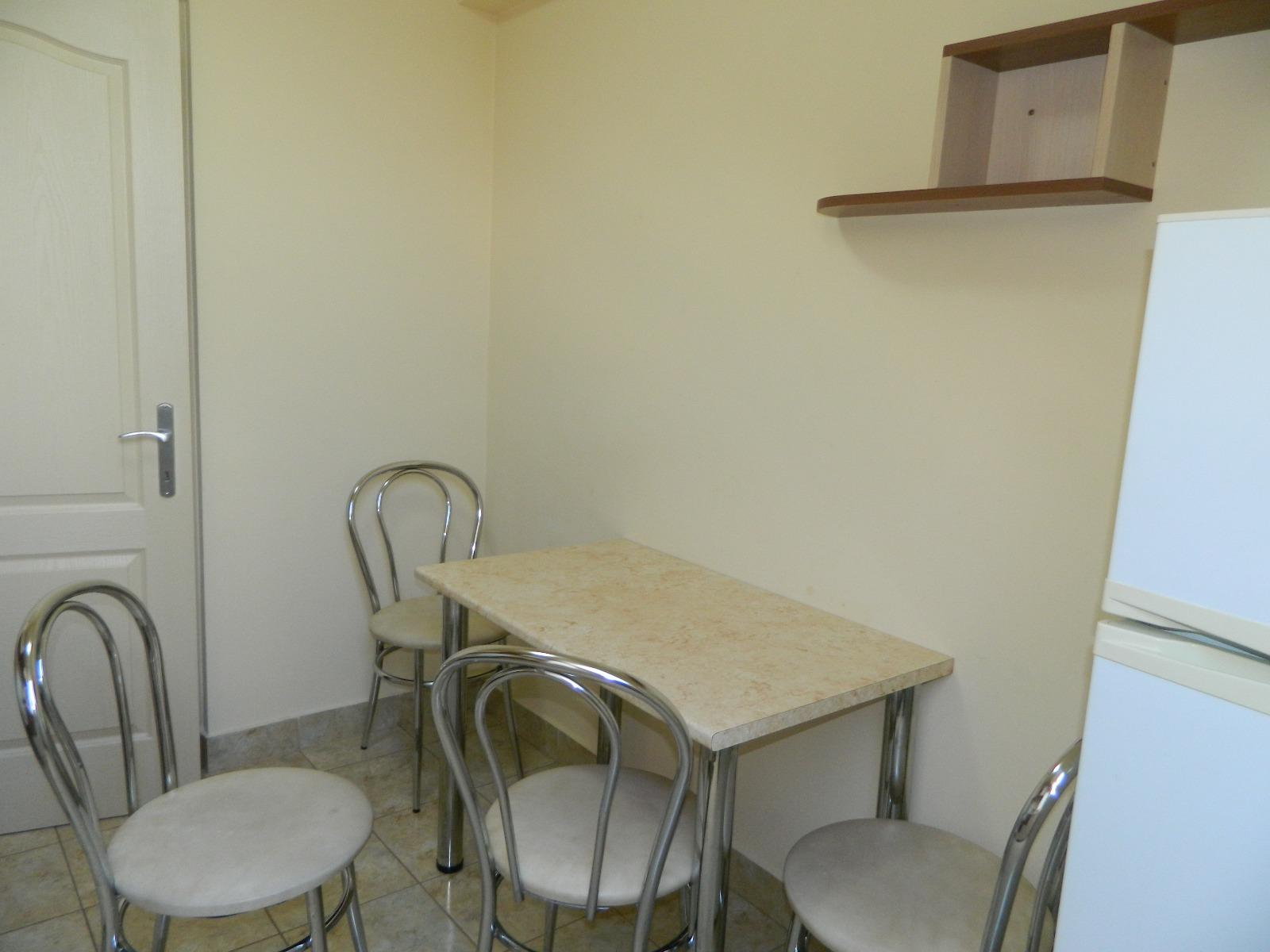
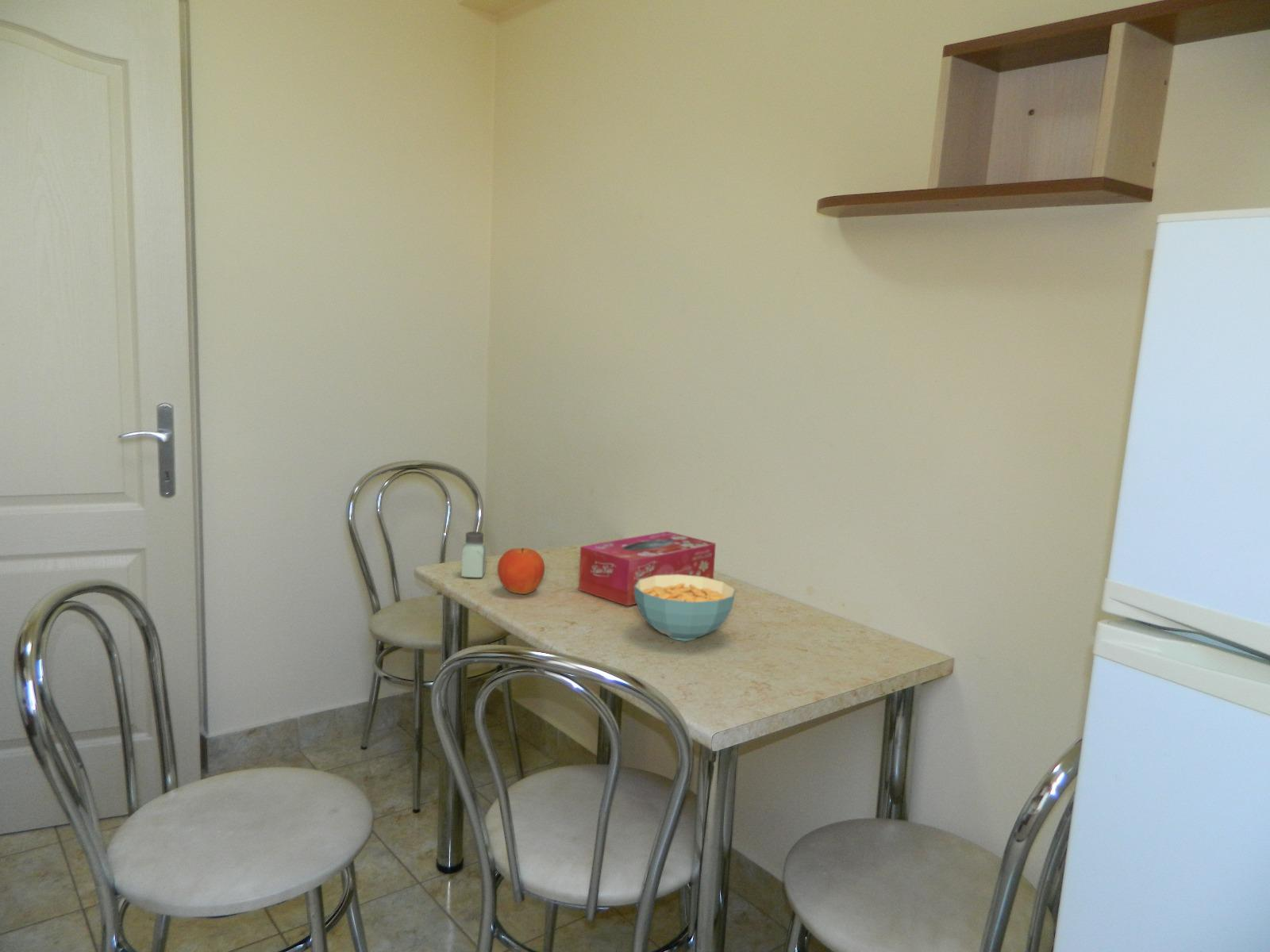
+ saltshaker (474, 554)
+ tissue box (648, 566)
+ cereal bowl (683, 612)
+ fruit (521, 570)
